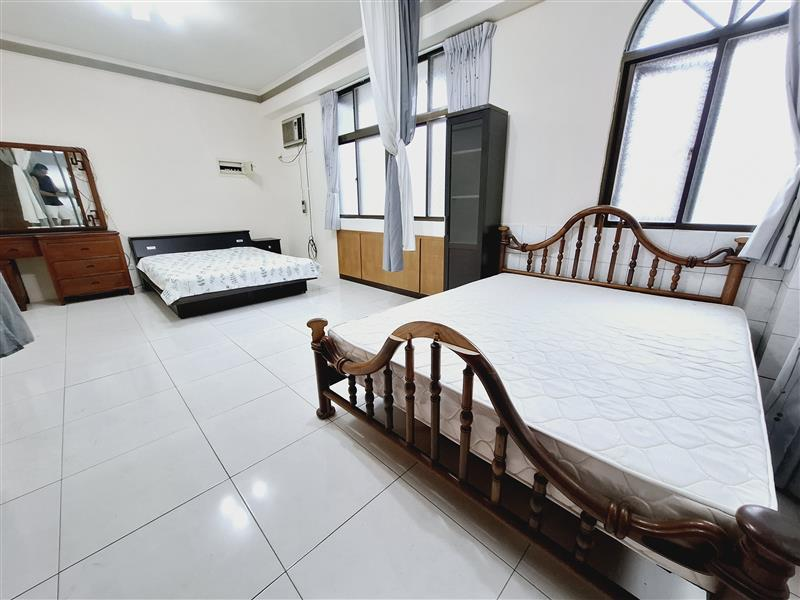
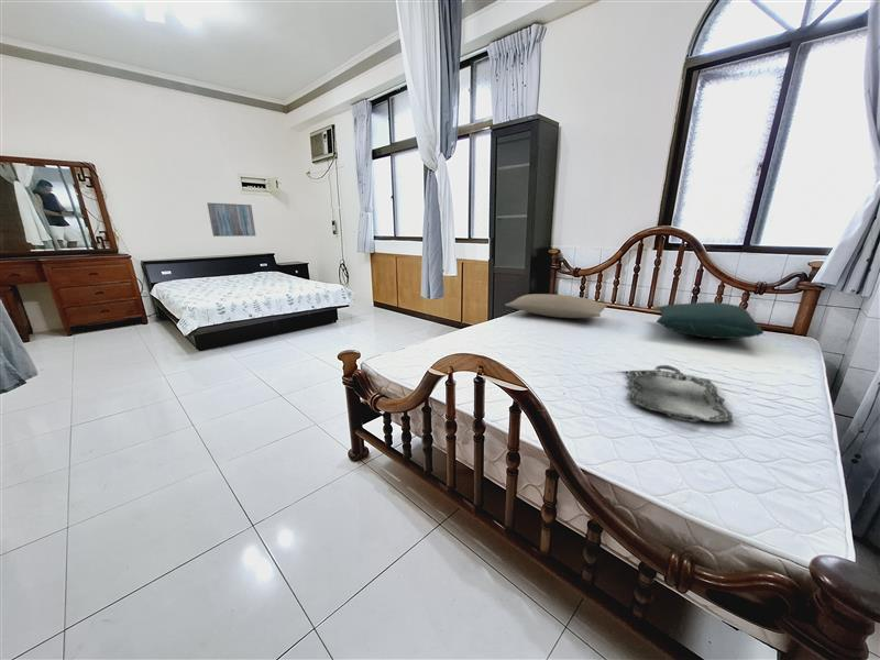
+ serving tray (672, 391)
+ pillow (556, 306)
+ pillow (703, 319)
+ wall art (232, 220)
